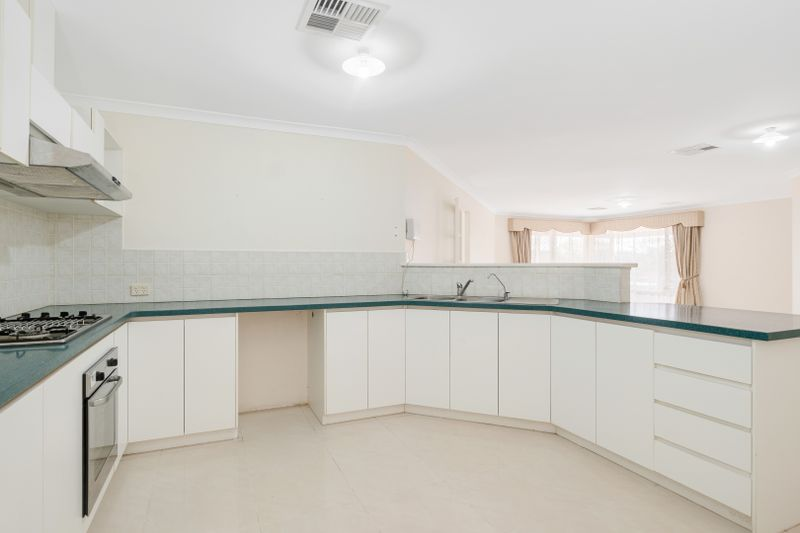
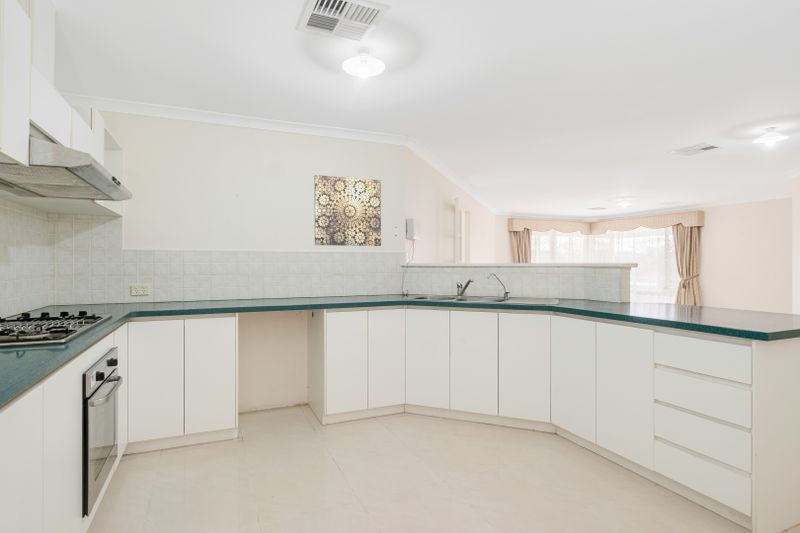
+ wall art (348, 211)
